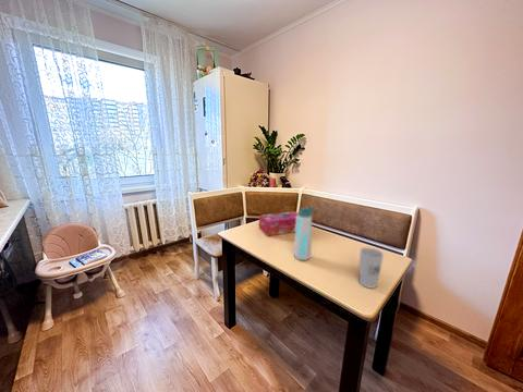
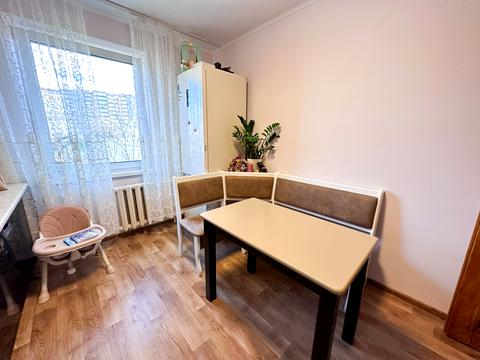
- cup (369, 268)
- water bottle (304, 232)
- tissue box (281, 222)
